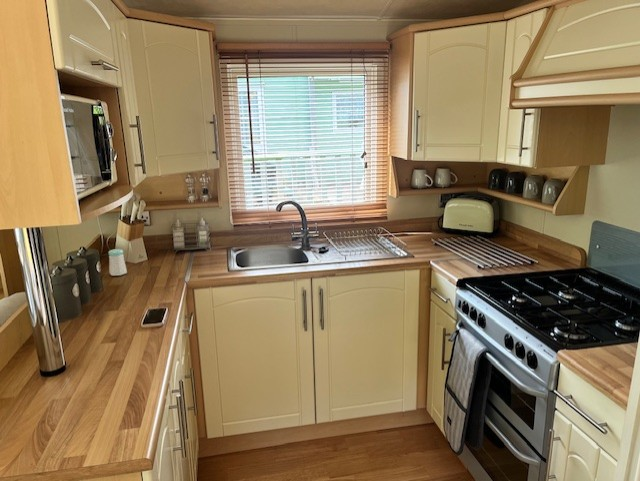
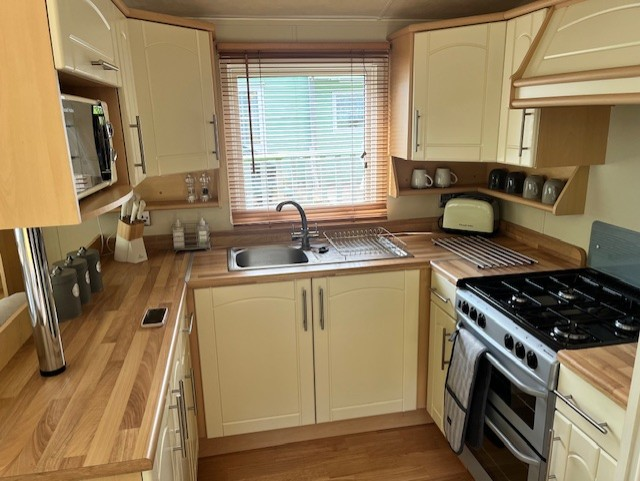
- salt shaker (117, 262)
